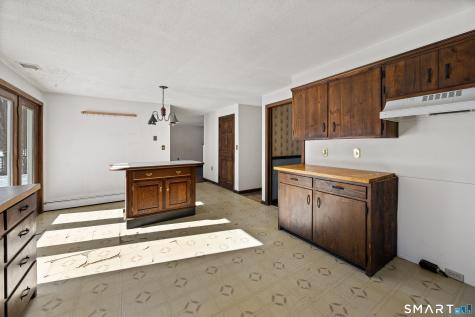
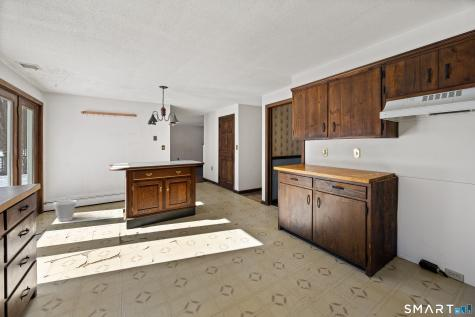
+ wastebasket (65, 210)
